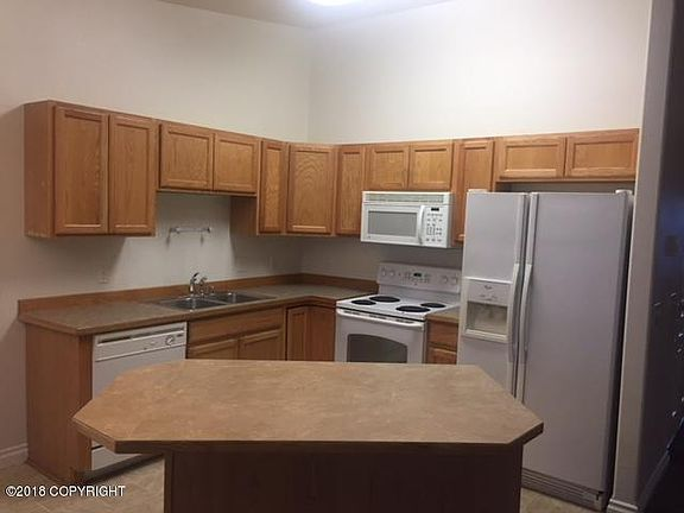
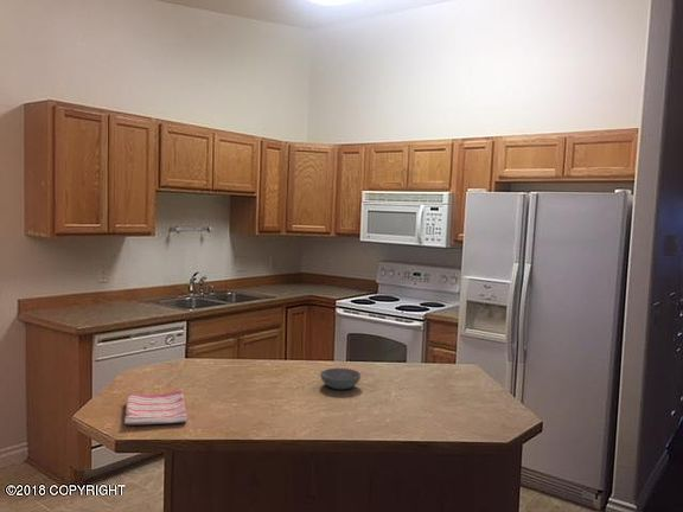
+ dish towel (155, 407)
+ bowl (339, 379)
